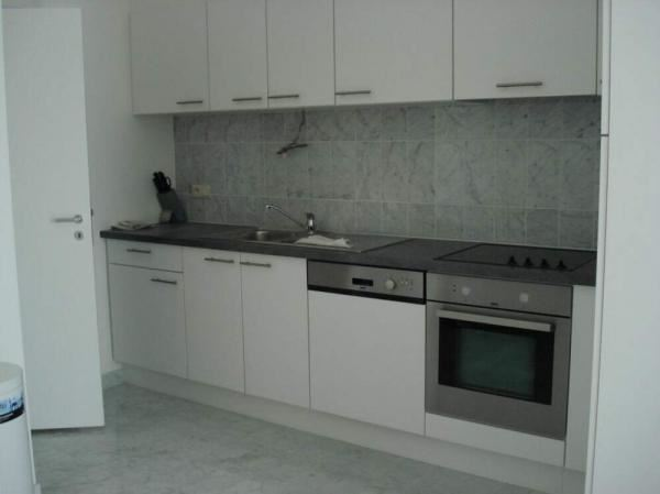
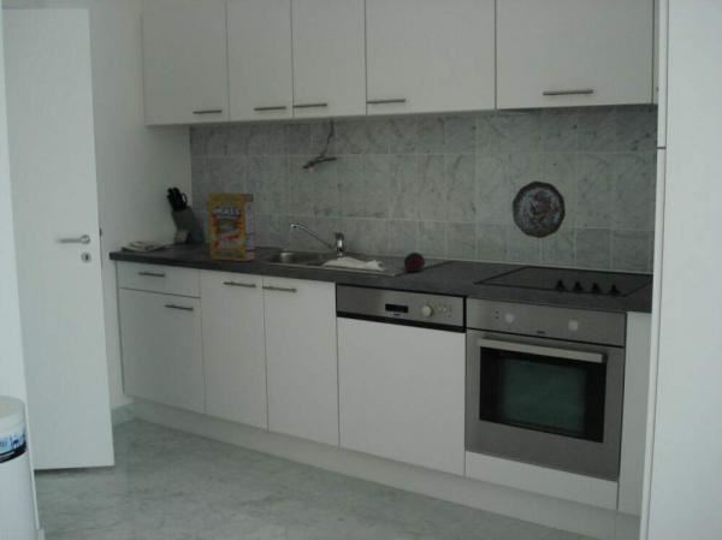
+ apple (414, 262)
+ cereal box (231, 226)
+ decorative plate (539, 209)
